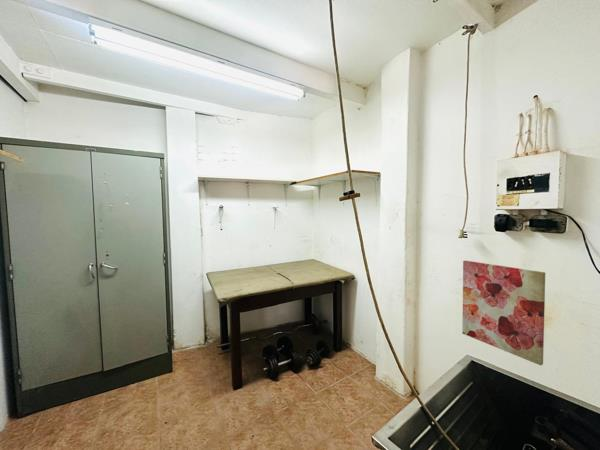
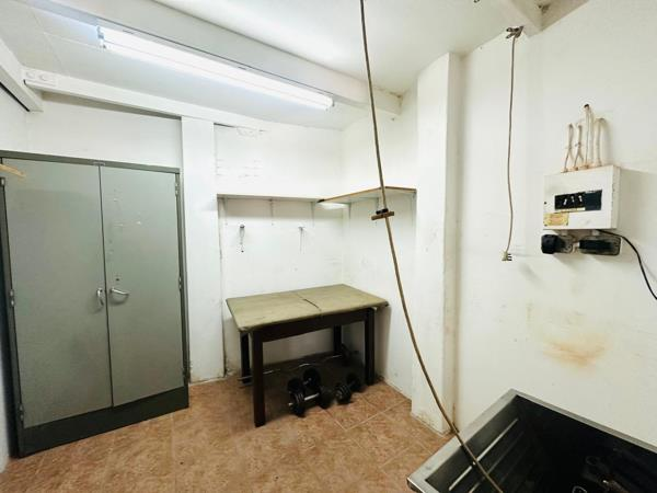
- wall art (498, 306)
